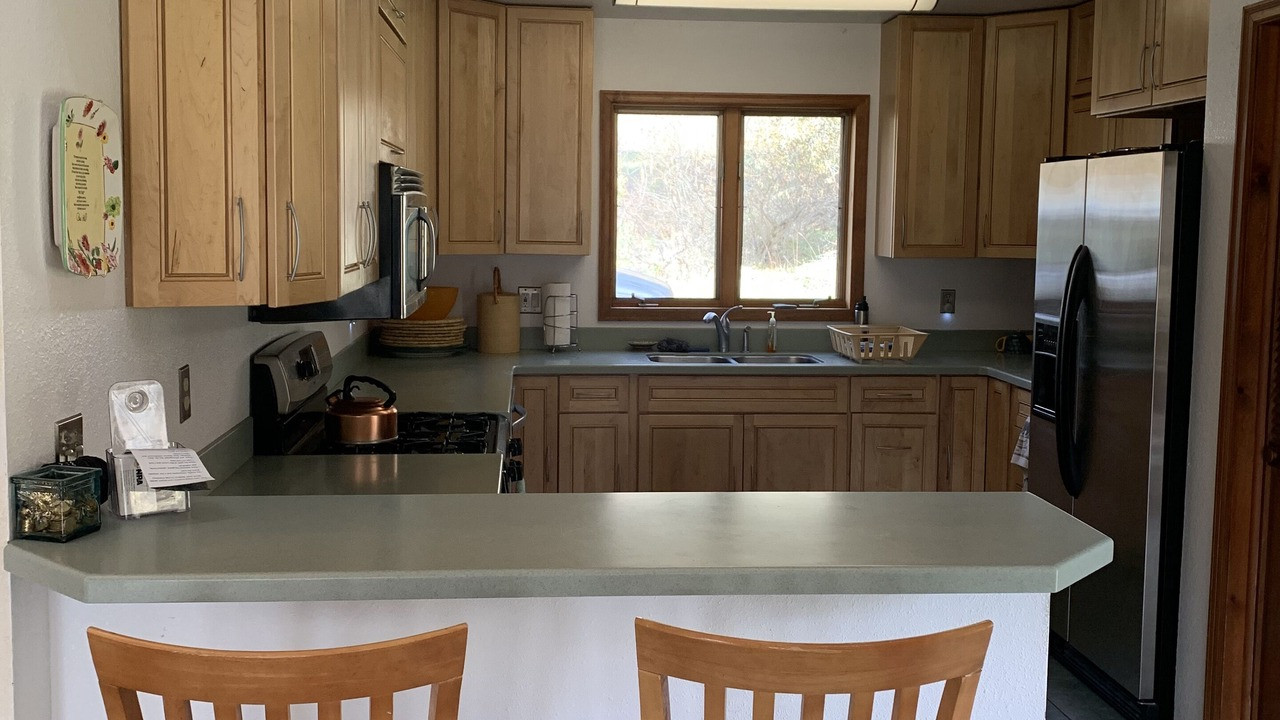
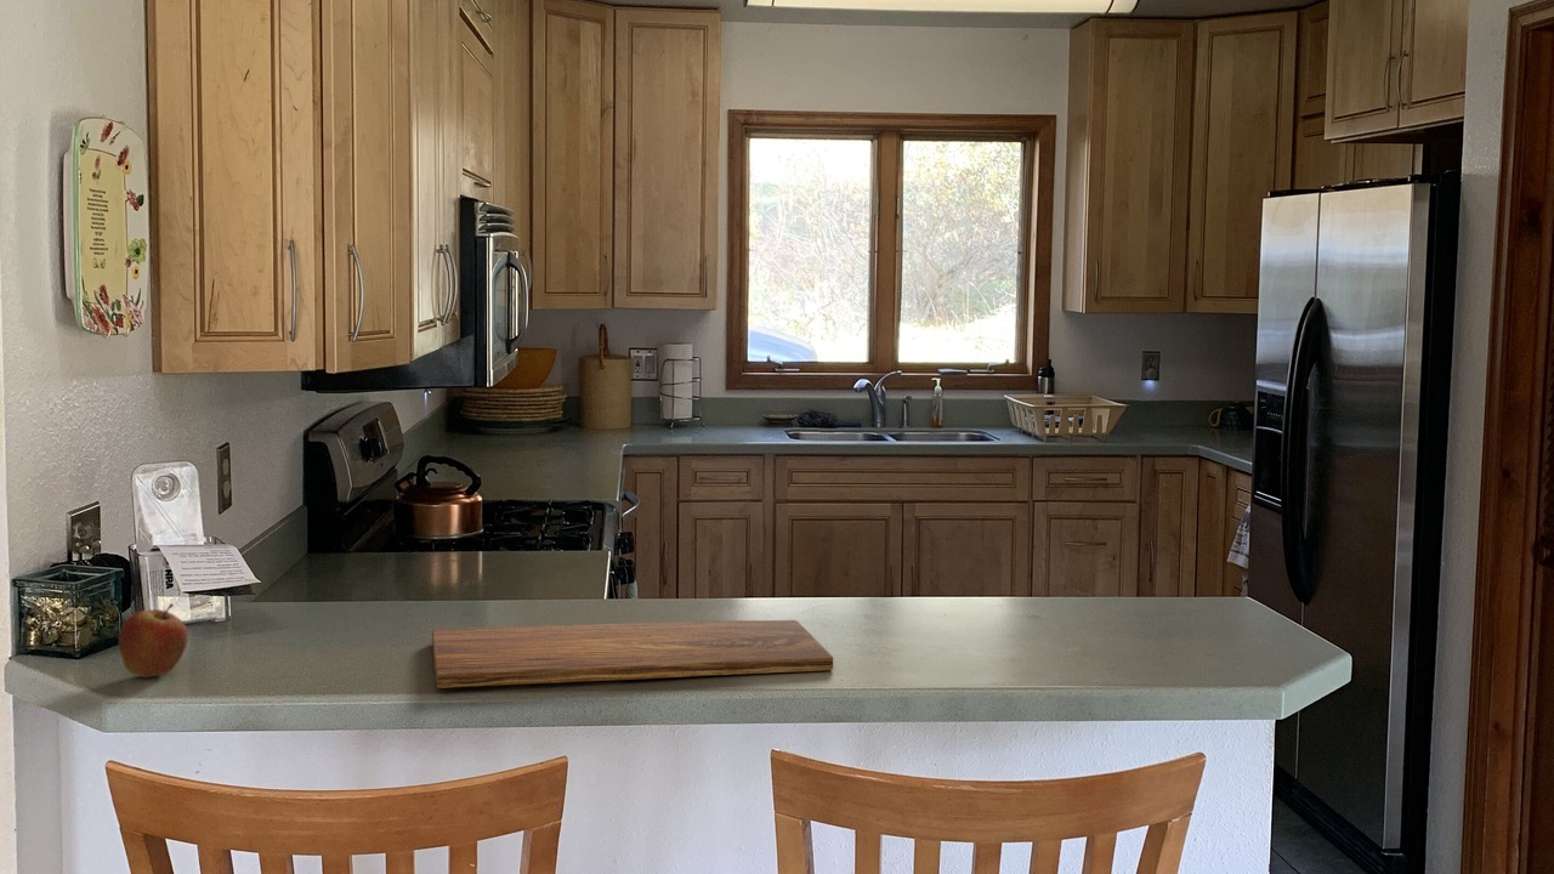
+ cutting board (629, 648)
+ fruit (153, 639)
